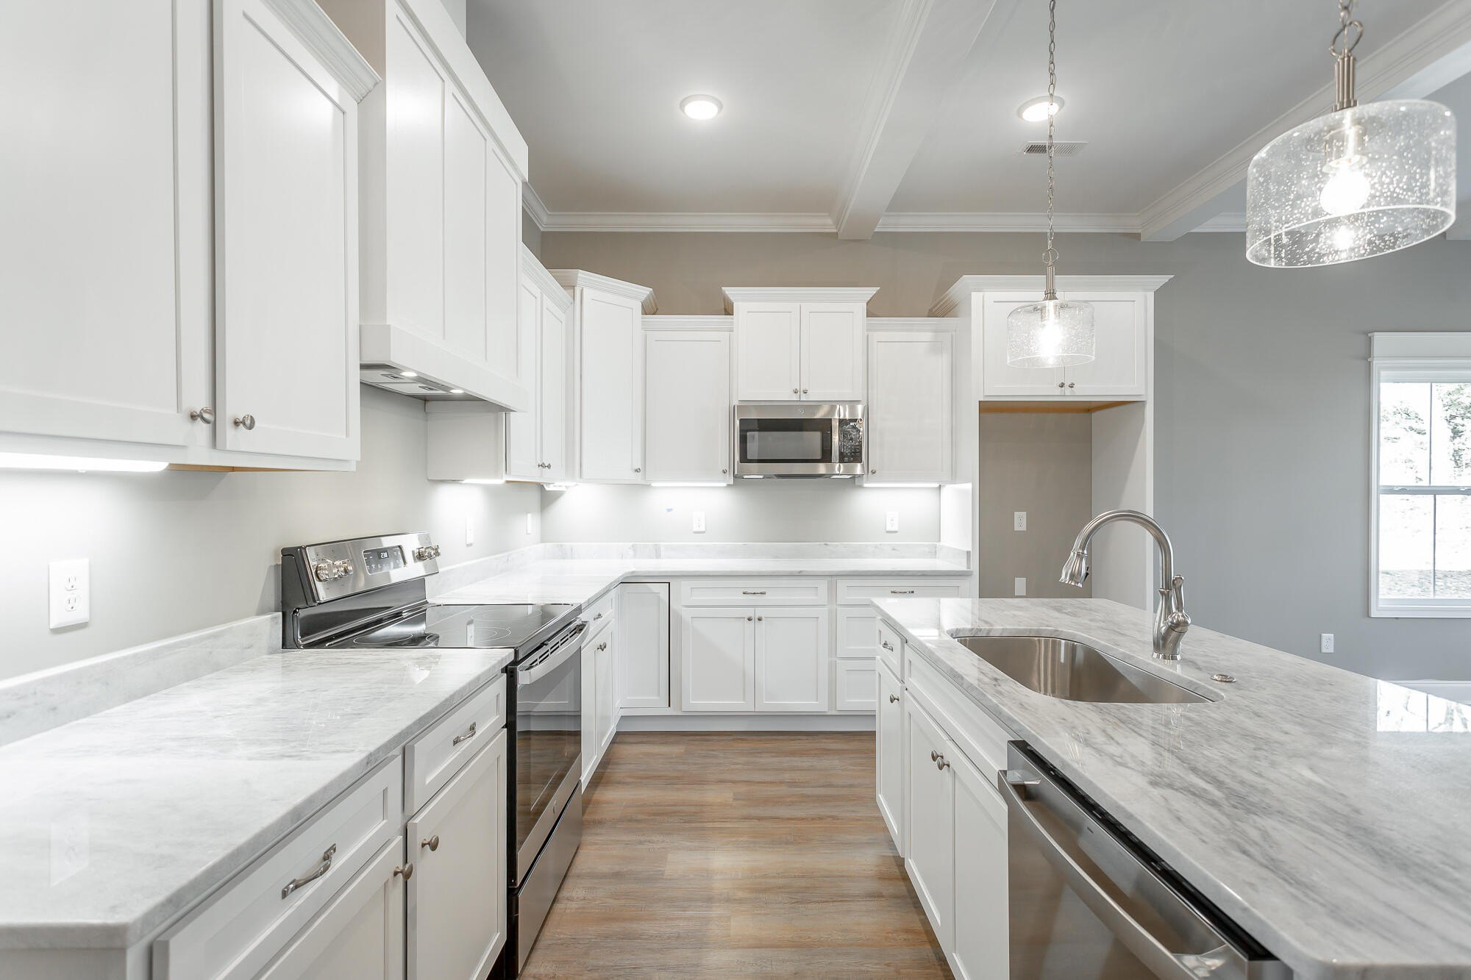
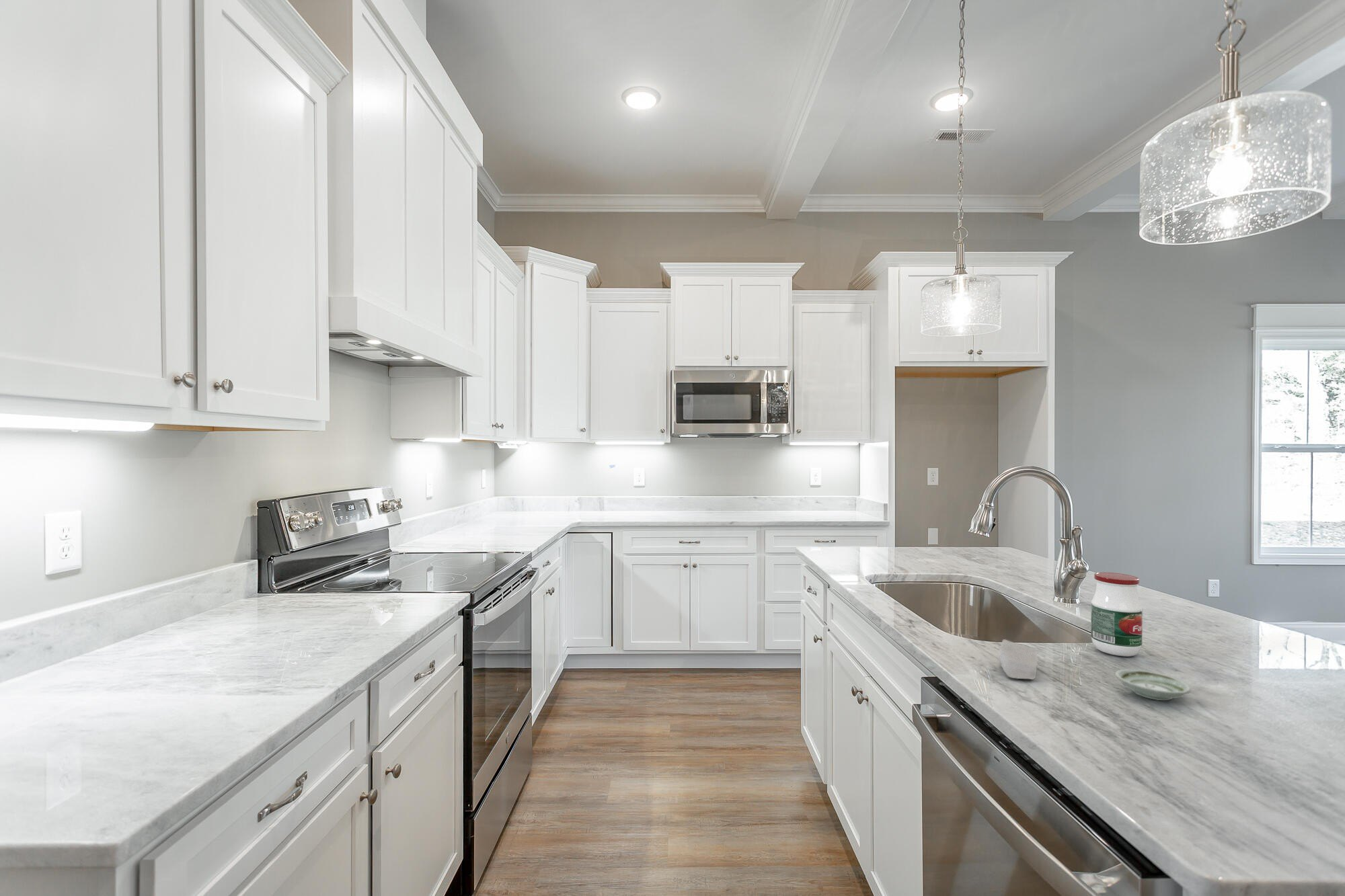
+ soap bar (1017, 659)
+ jar (1116, 614)
+ saucer (1151, 686)
